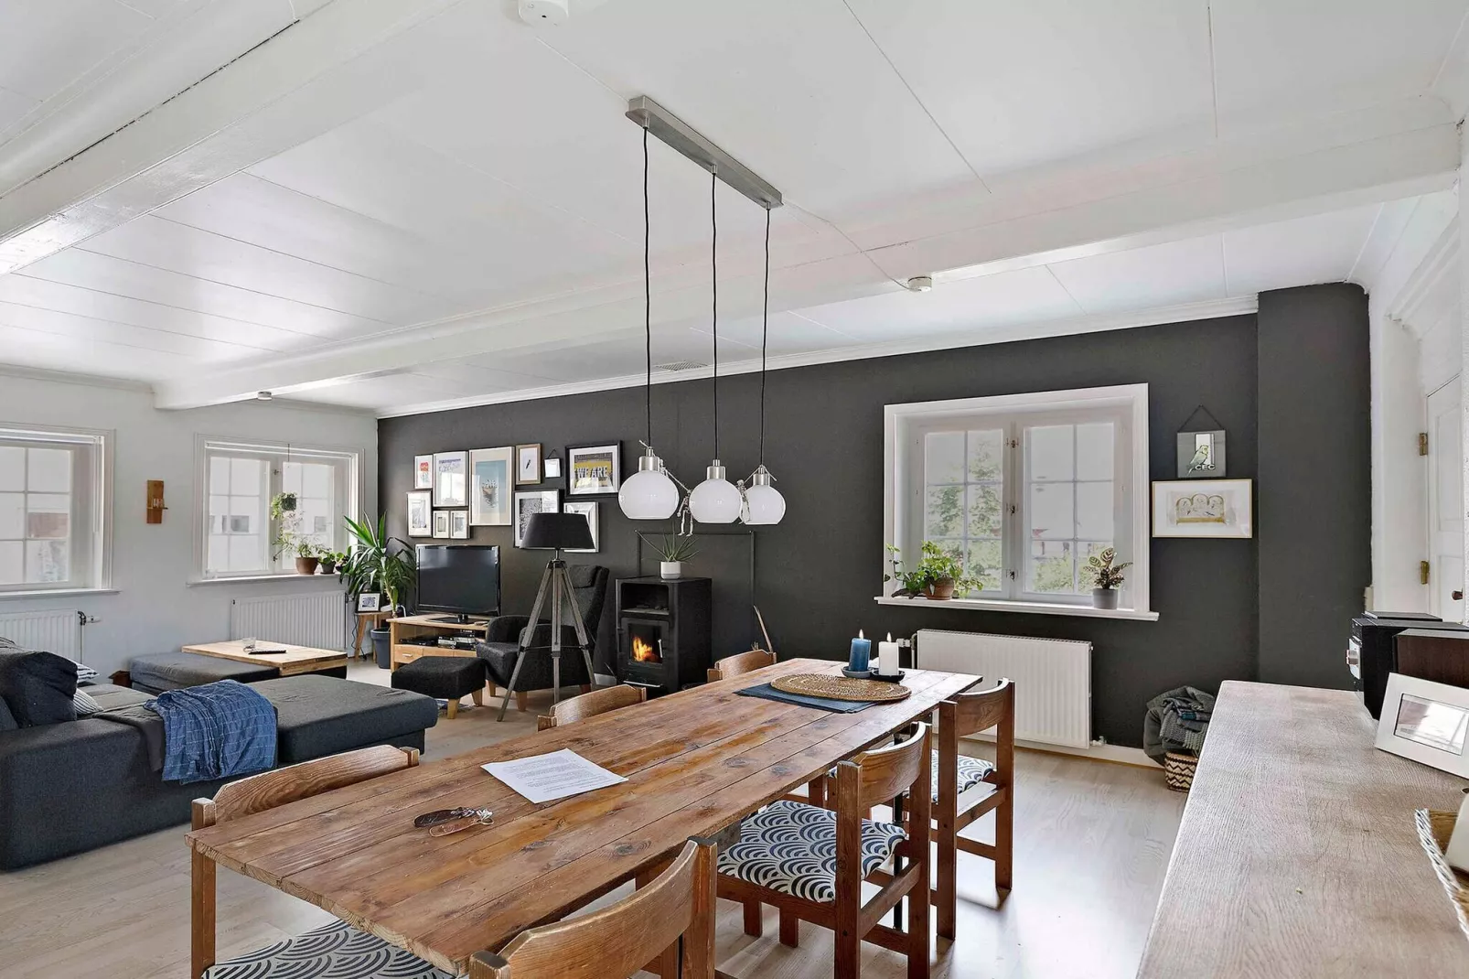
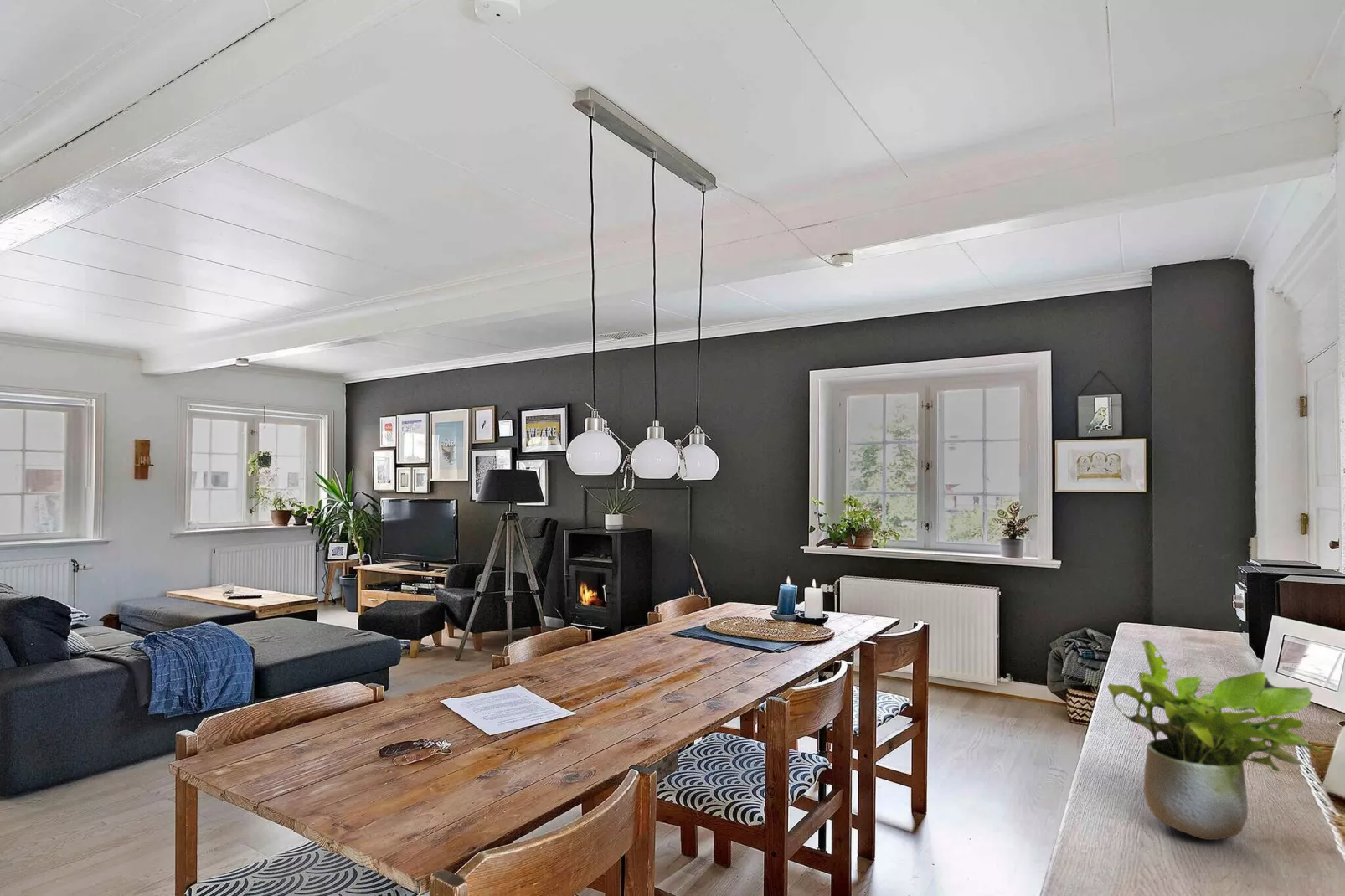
+ potted plant (1207, 744)
